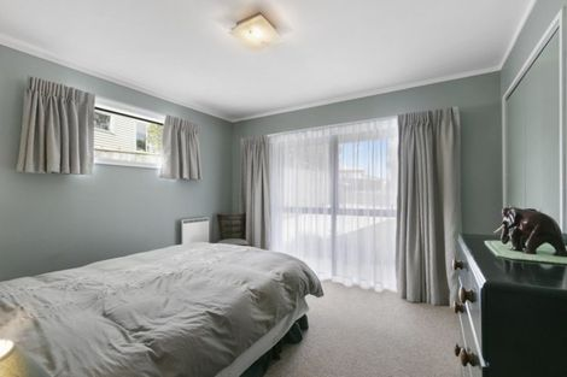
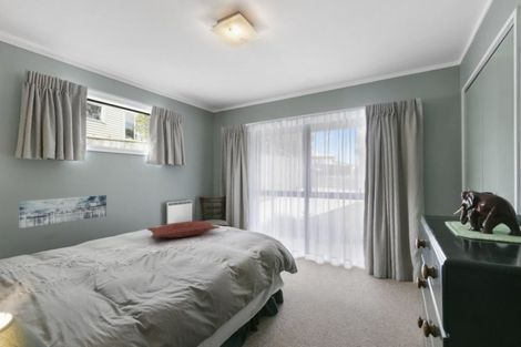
+ wall art (68, 210)
+ pillow (183, 228)
